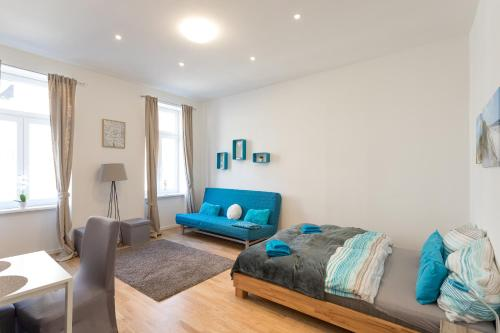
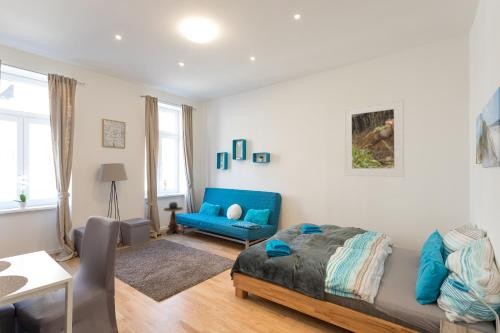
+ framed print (372, 140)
+ side table (173, 217)
